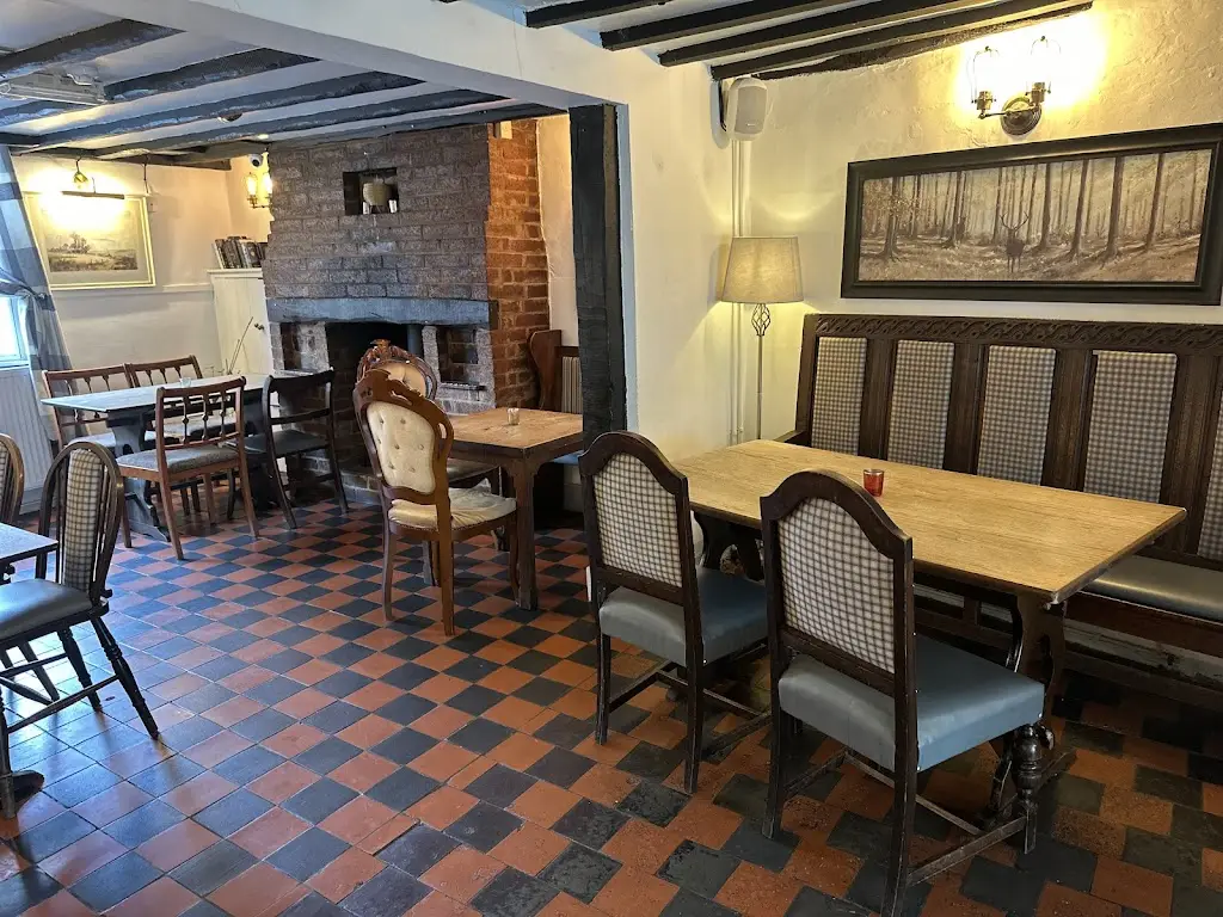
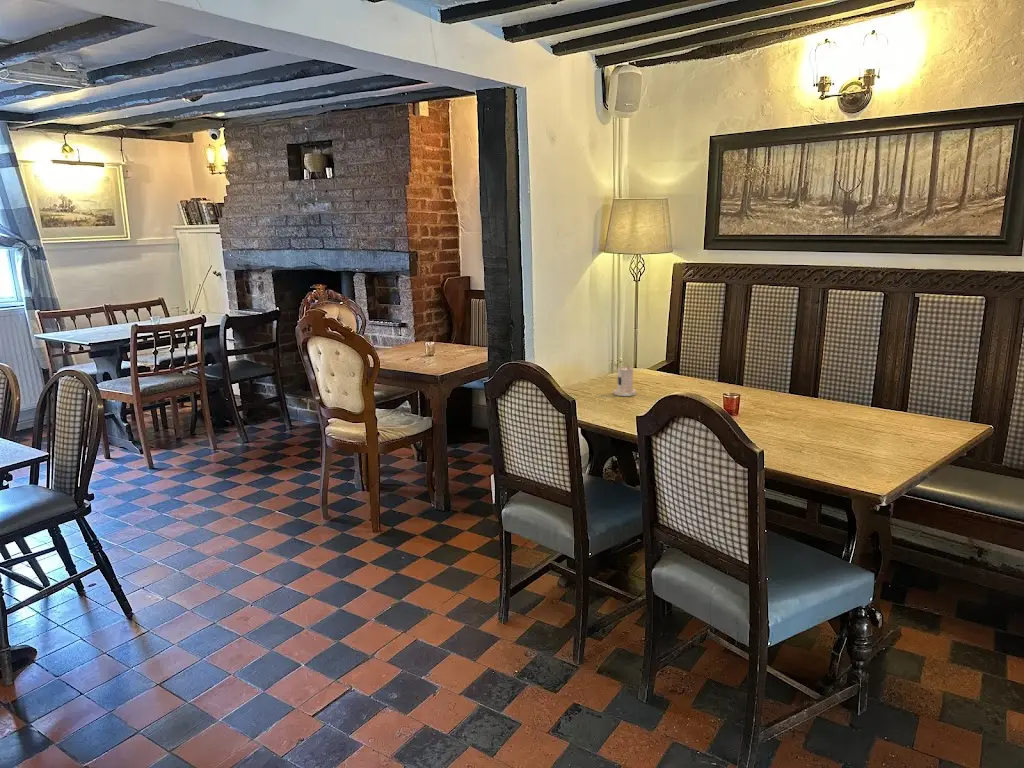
+ candle (624, 379)
